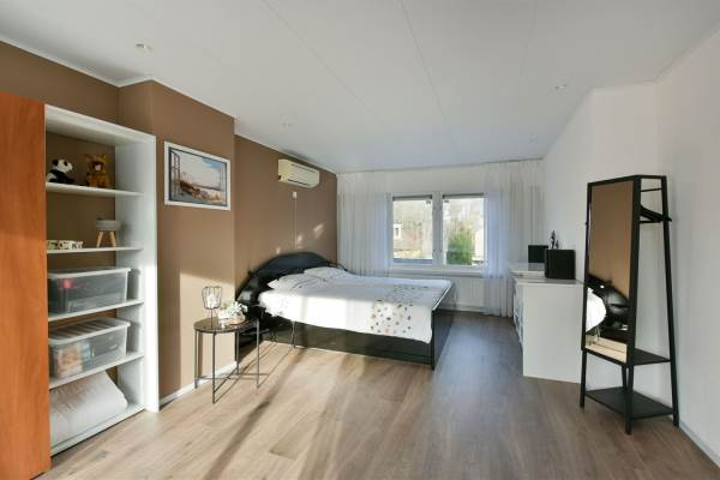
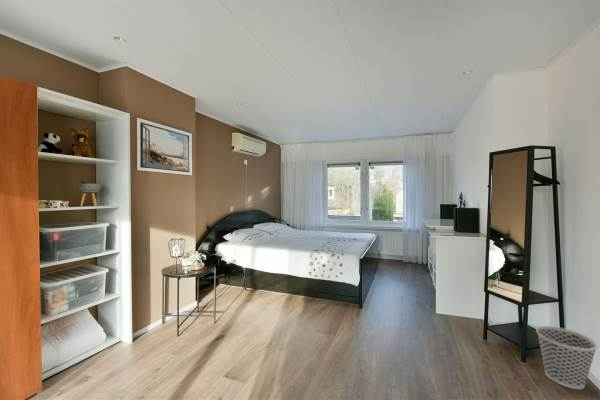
+ wastebasket (564, 357)
